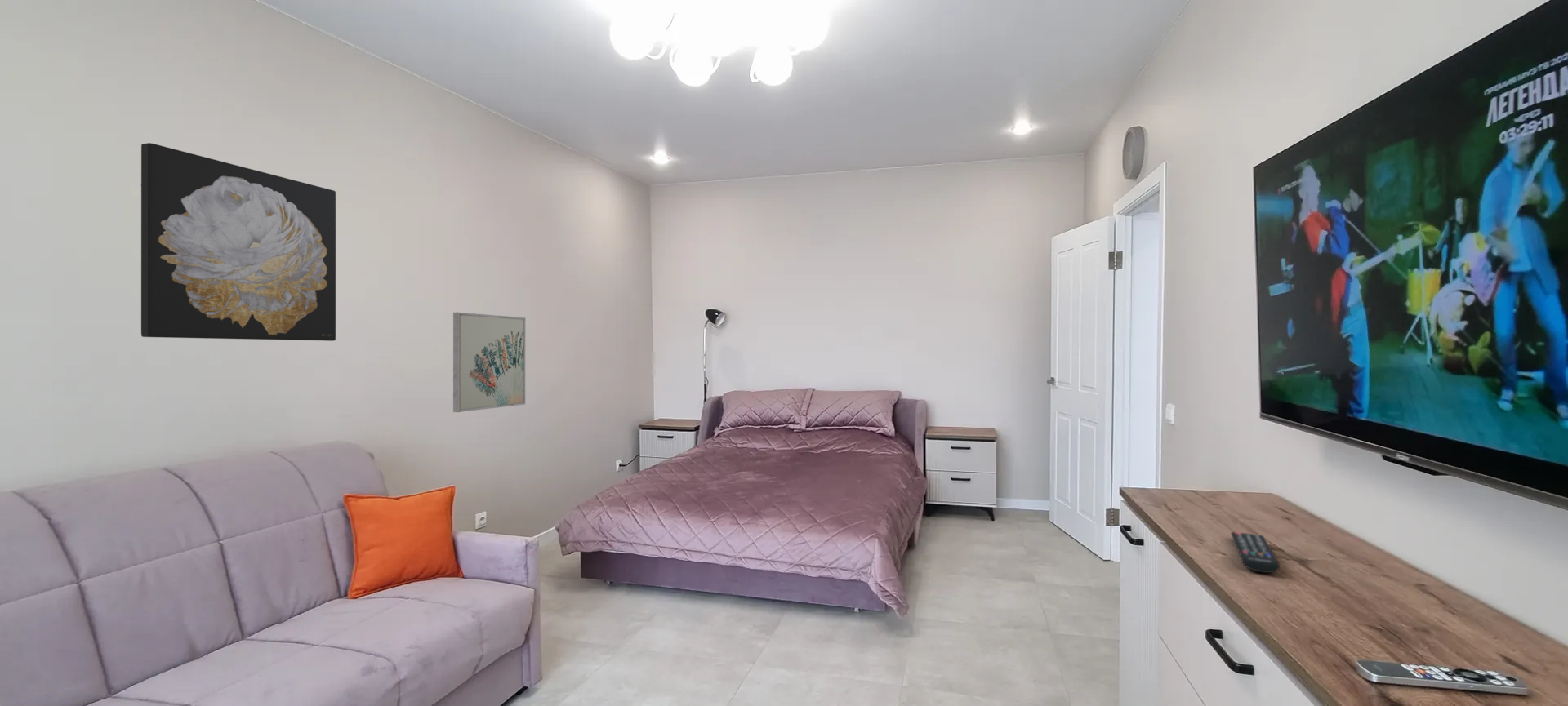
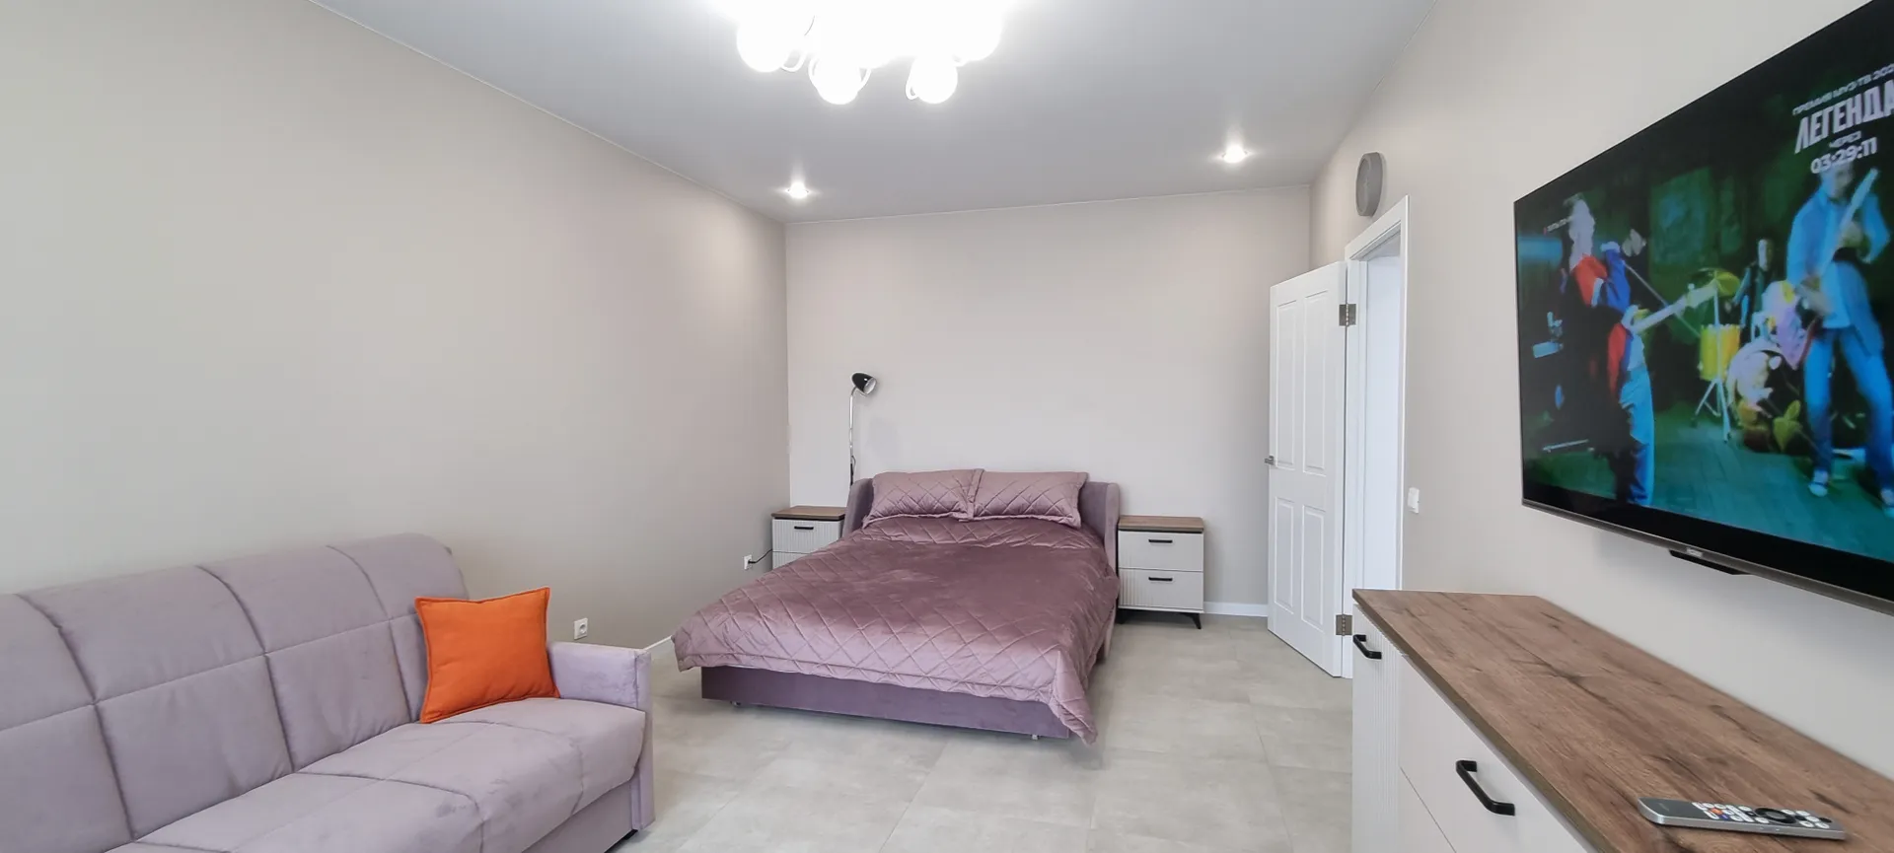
- wall art (492, 362)
- wall art (250, 255)
- remote control (1253, 550)
